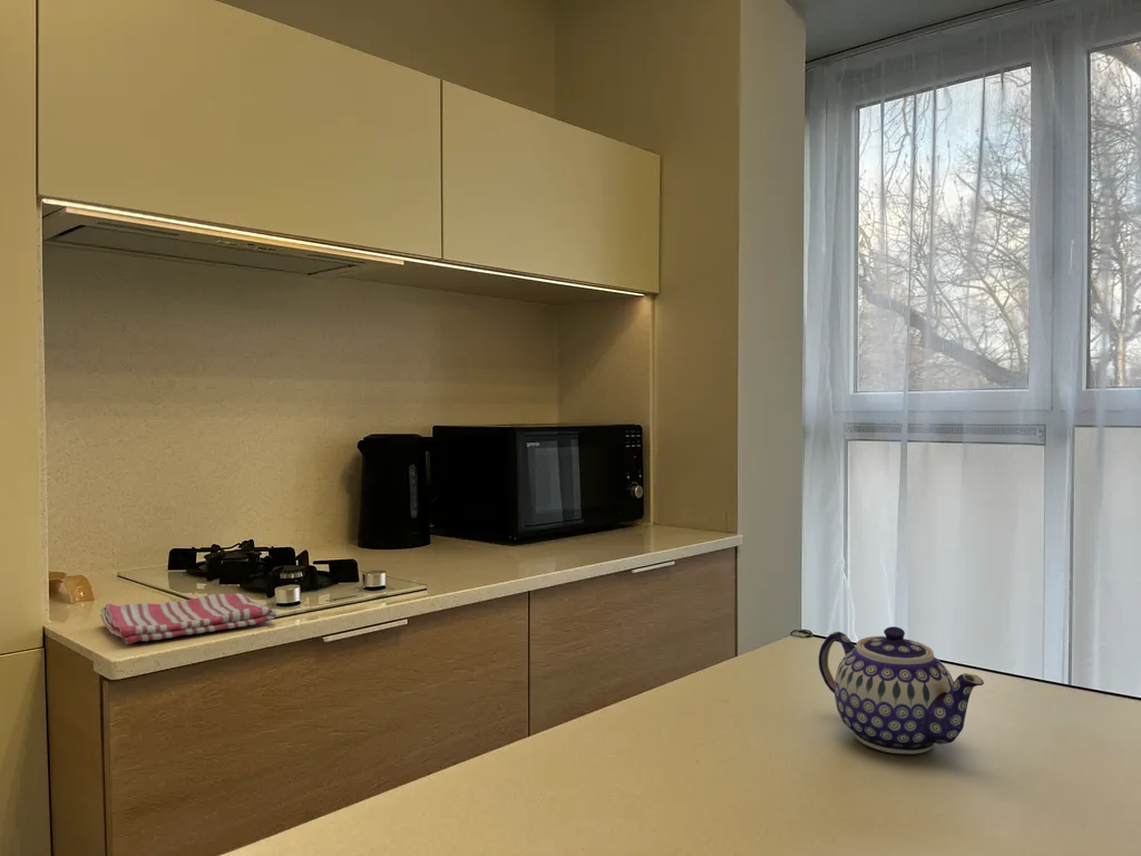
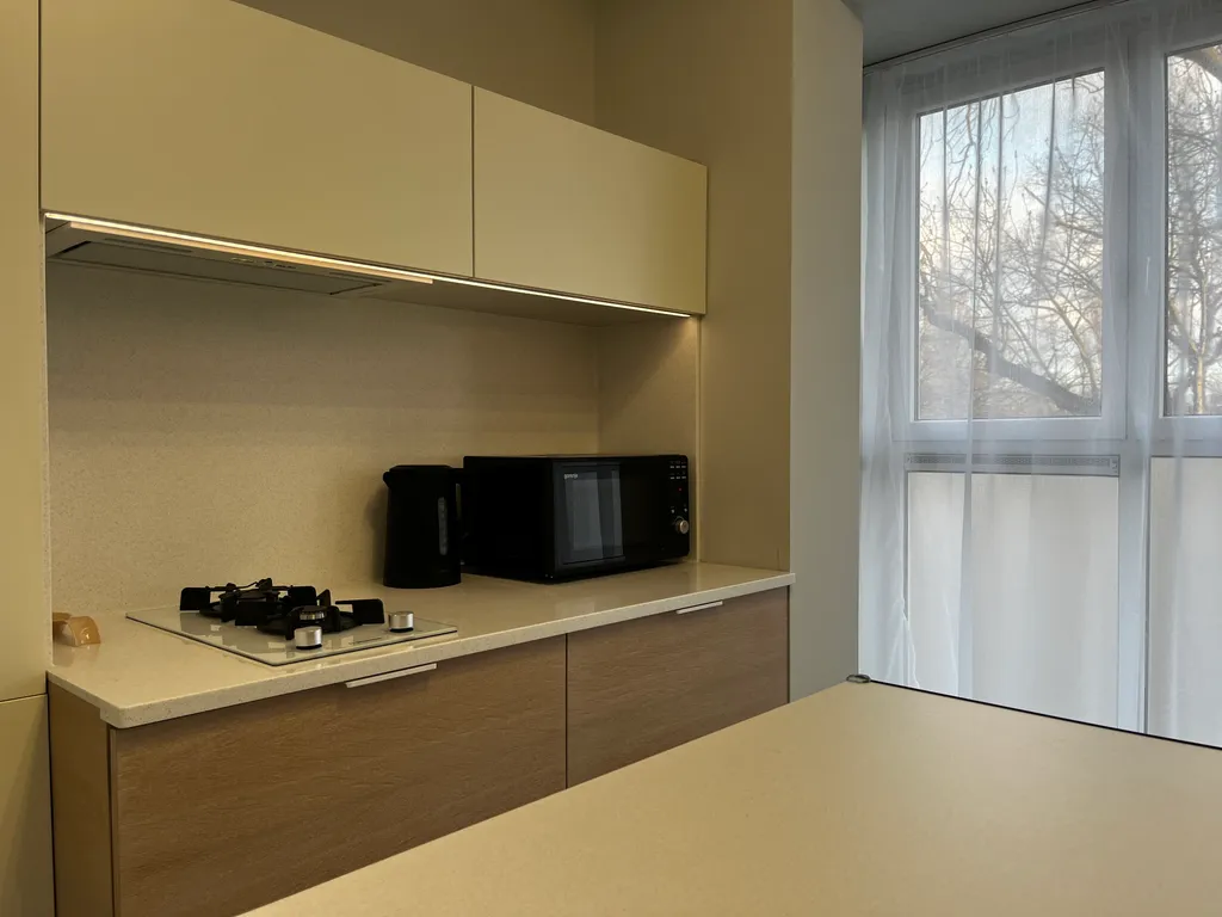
- teapot (894, 683)
- dish towel (189, 613)
